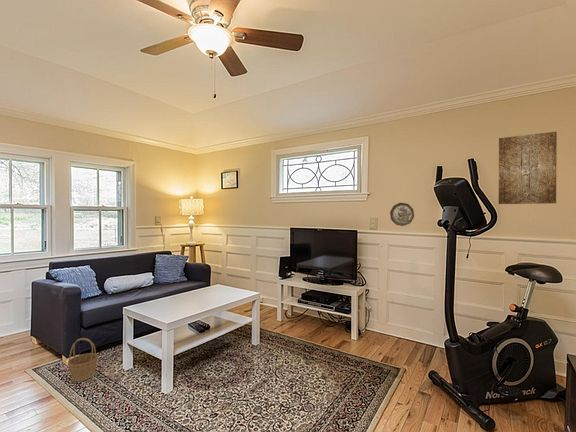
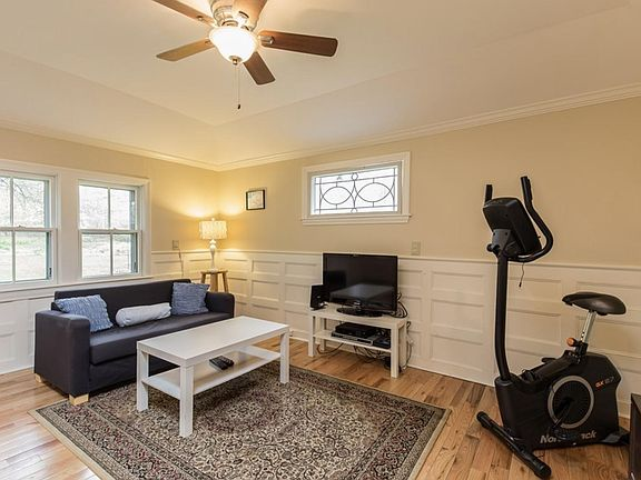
- basket (83, 356)
- wall art (526, 169)
- decorative plate (402, 214)
